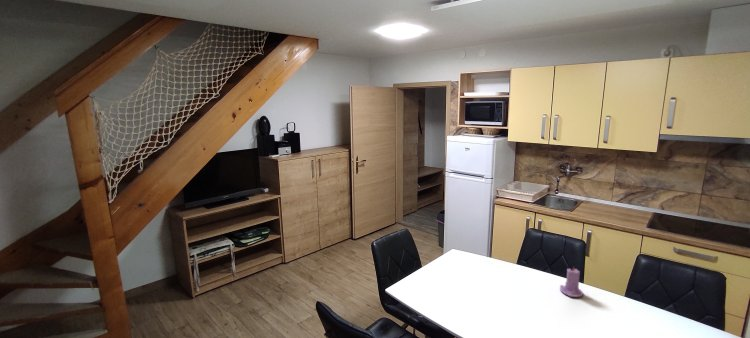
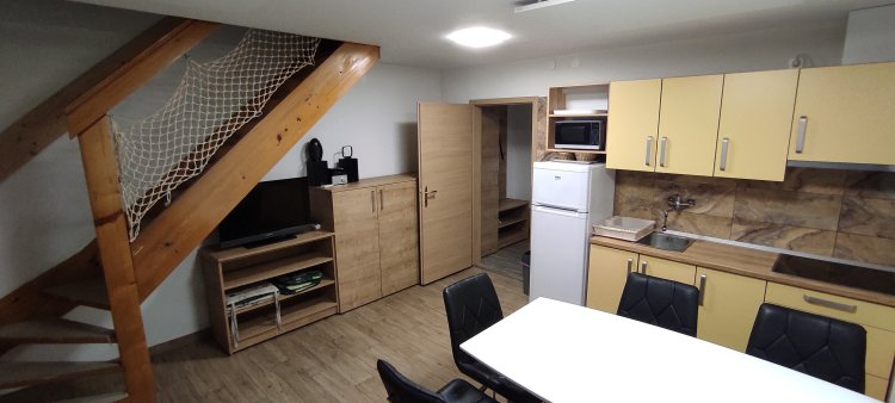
- candle (572, 279)
